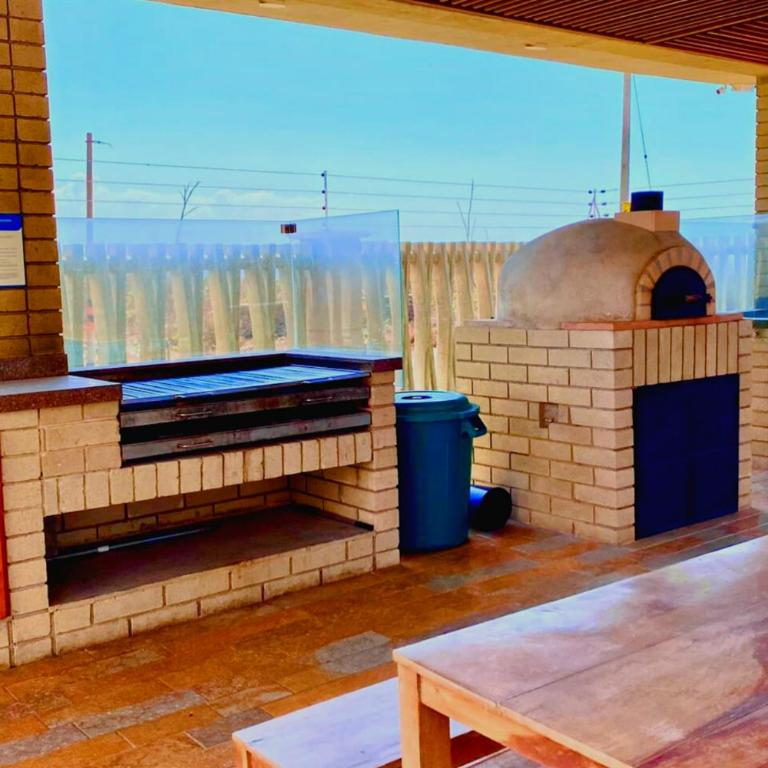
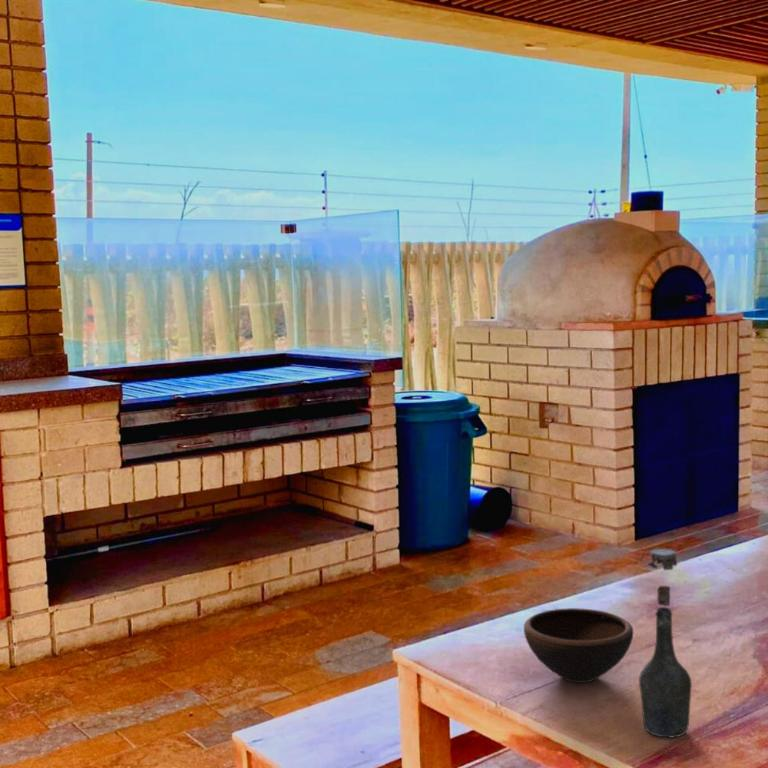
+ bottle (665, 641)
+ bowl (578, 650)
